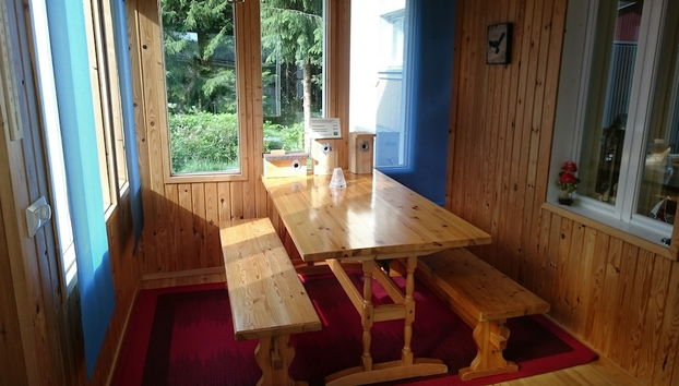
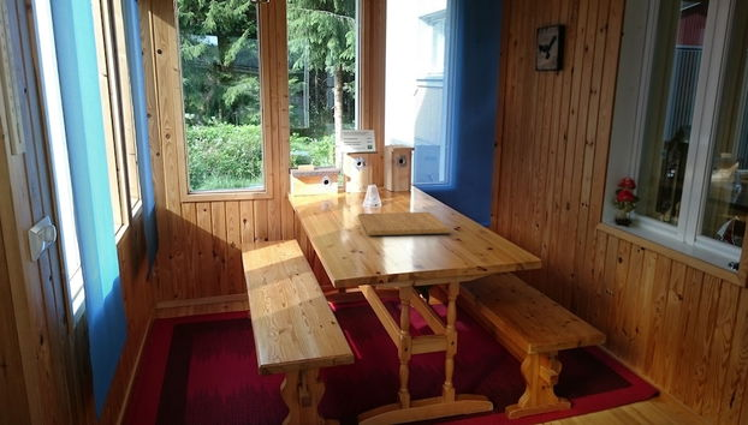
+ chopping board (402, 222)
